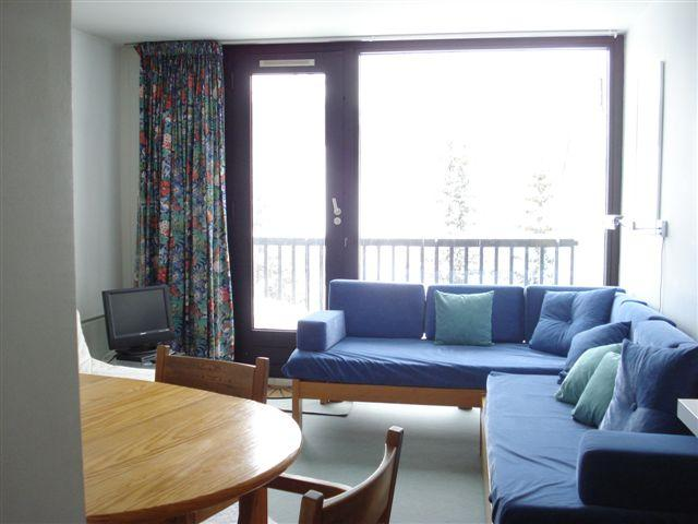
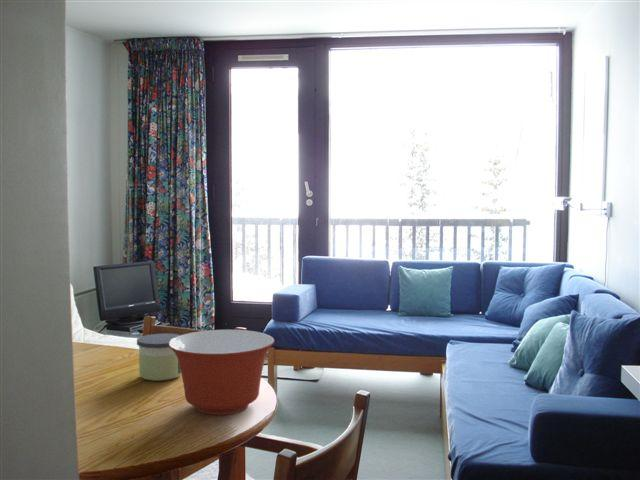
+ candle (161, 357)
+ mixing bowl (222, 373)
